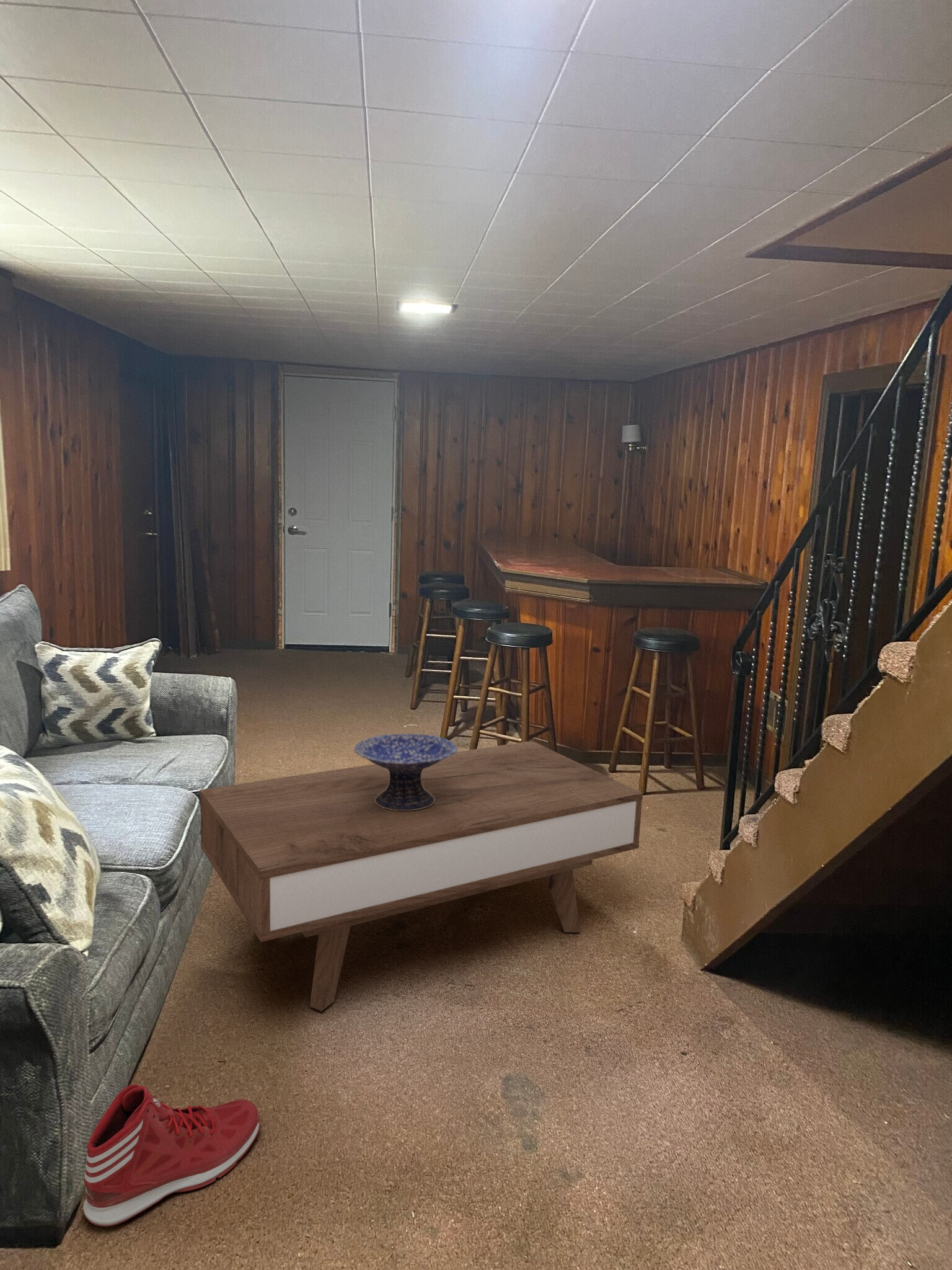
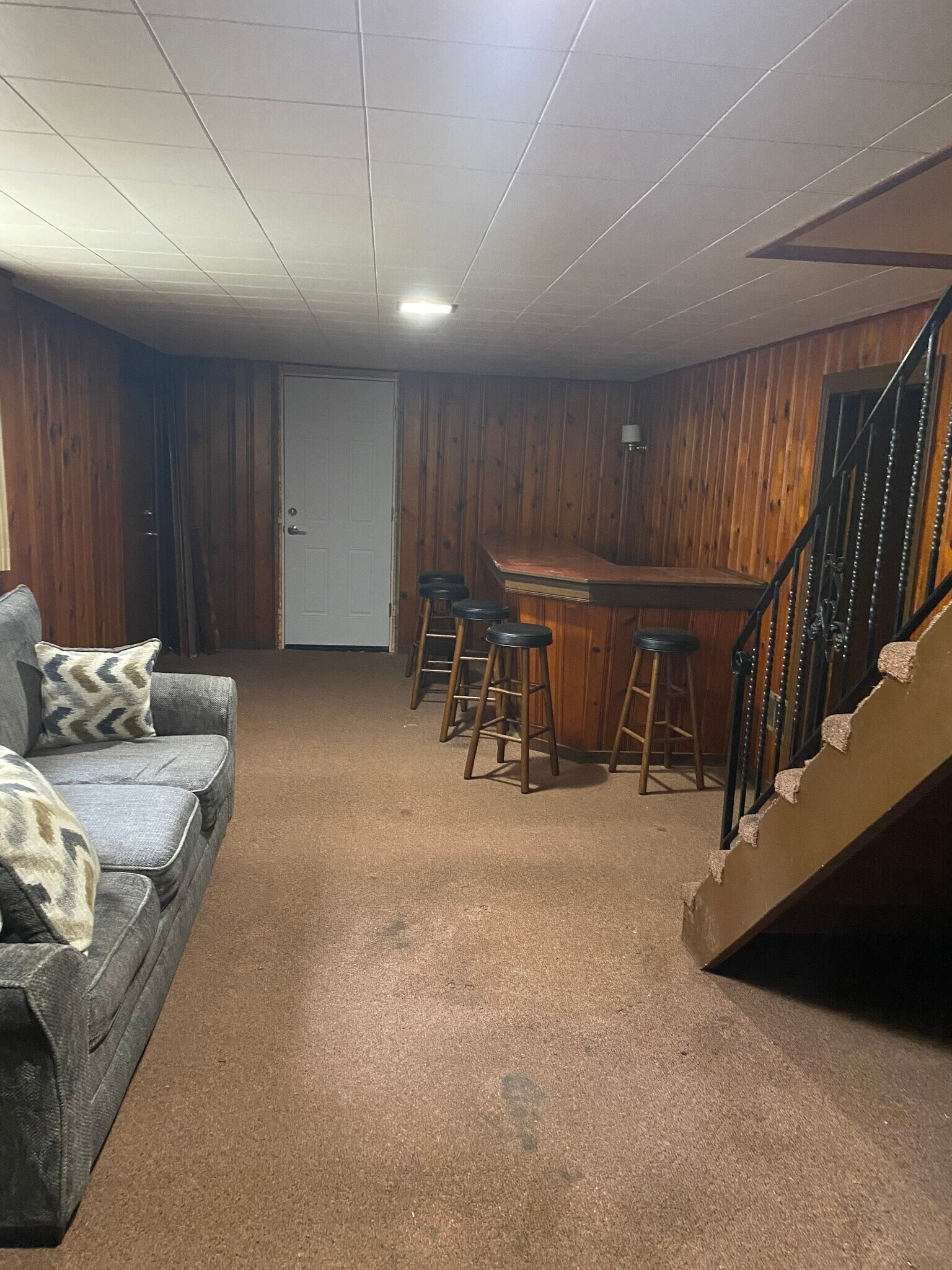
- coffee table (421, 858)
- sneaker (177, 1125)
- decorative bowl (405, 772)
